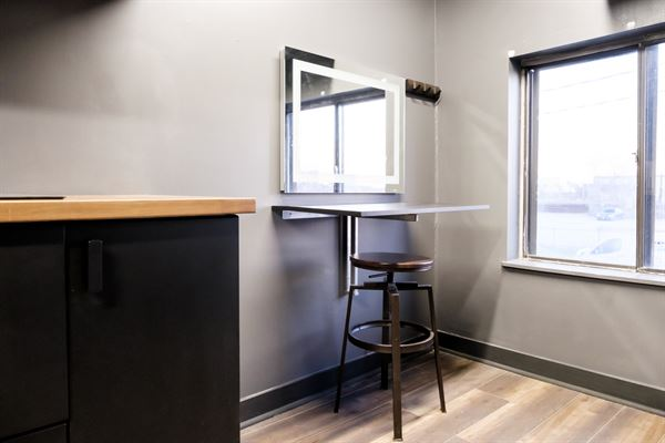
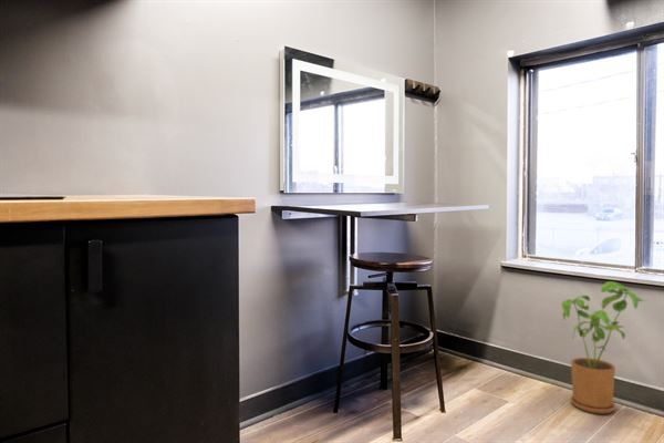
+ house plant (594, 344)
